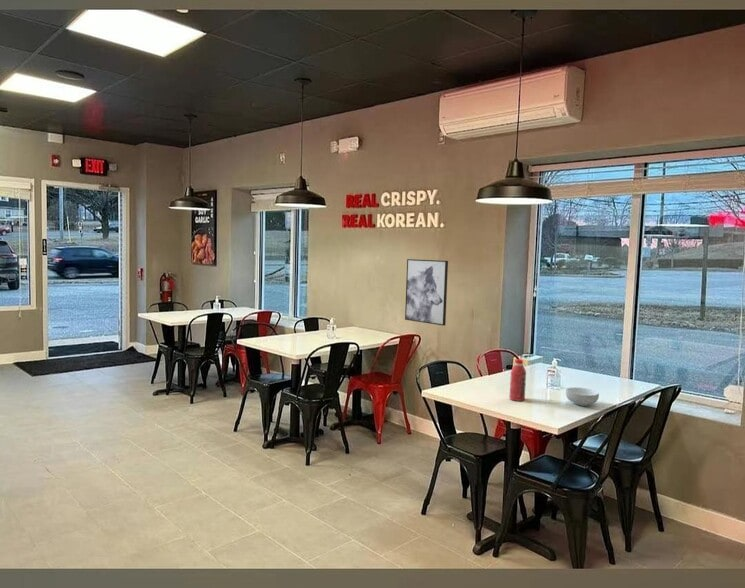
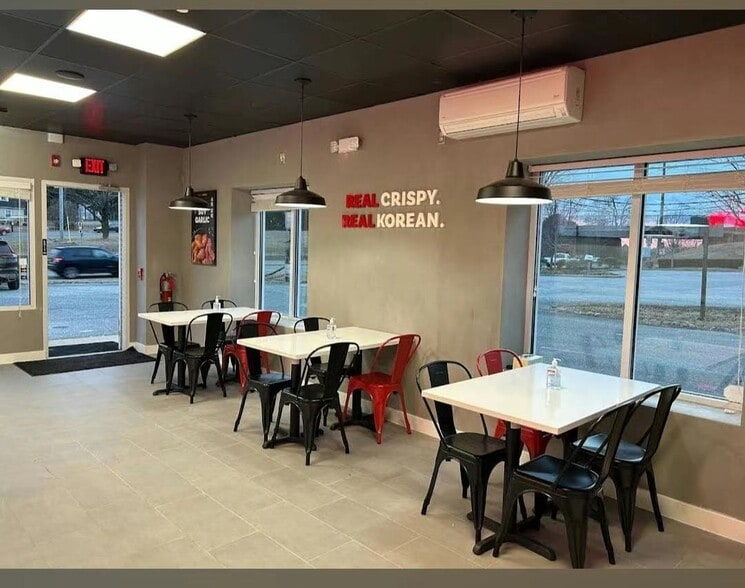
- cereal bowl (581, 397)
- beverage bottle (520, 378)
- wall art (425, 291)
